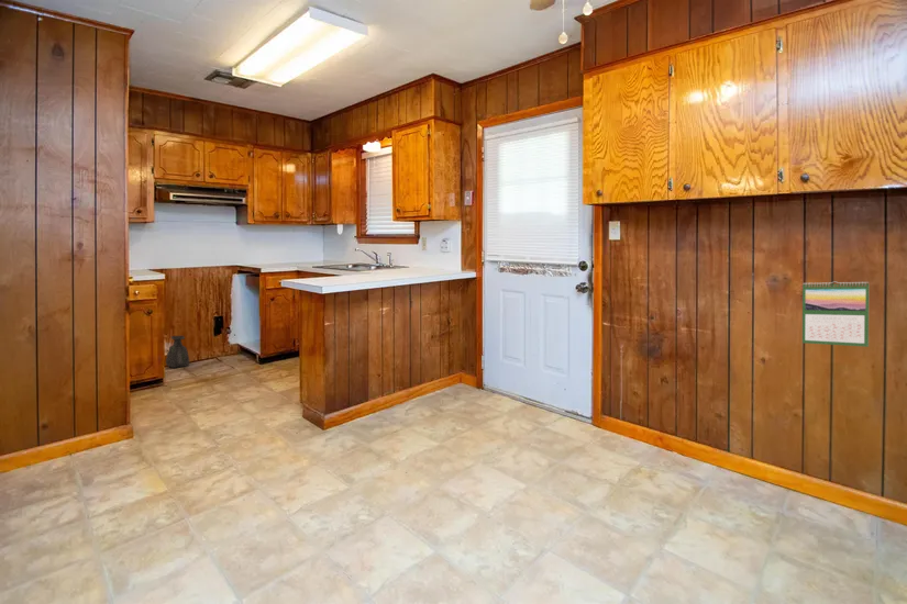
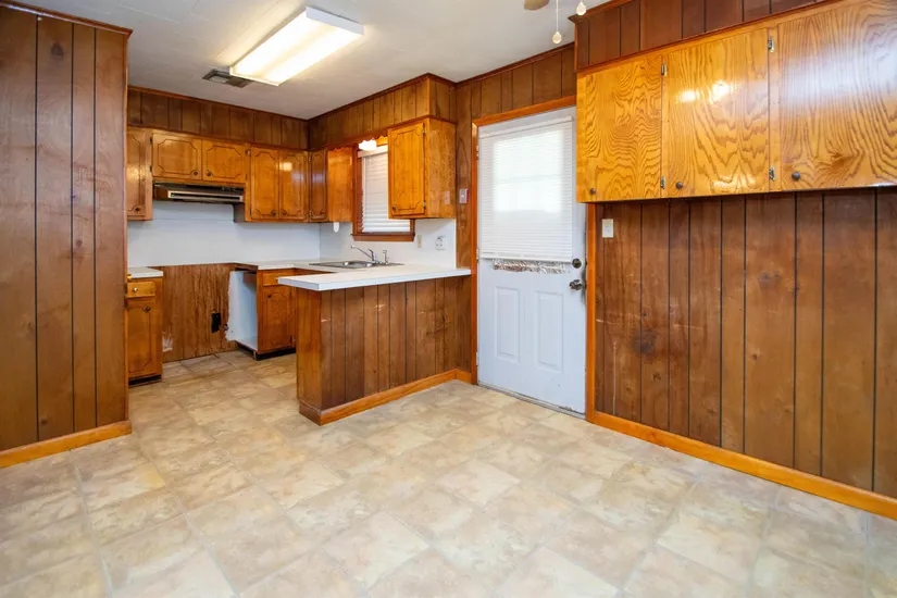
- bottle (177, 350)
- calendar (834, 313)
